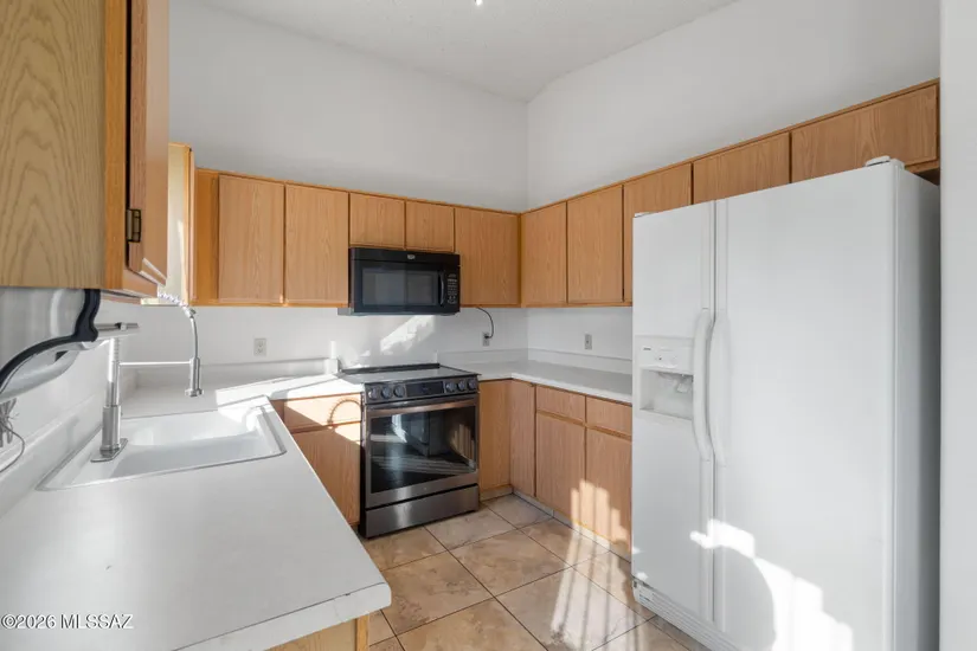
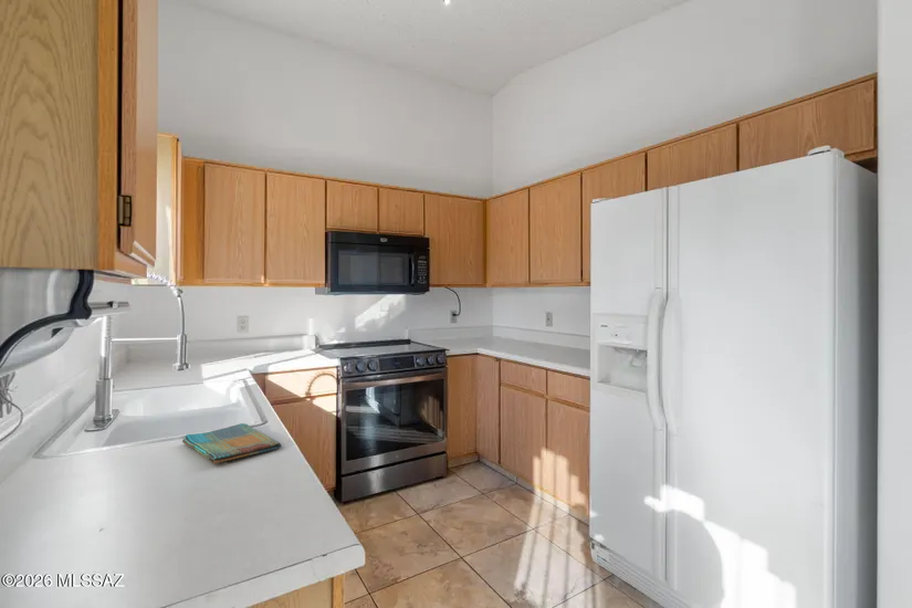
+ dish towel (231, 441)
